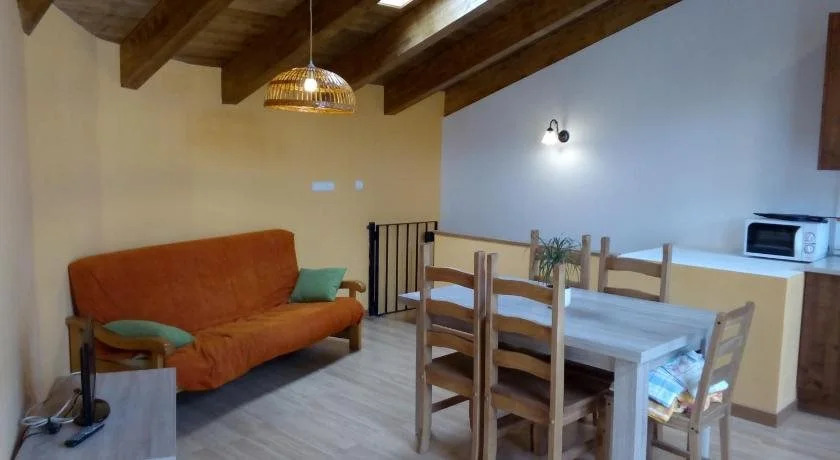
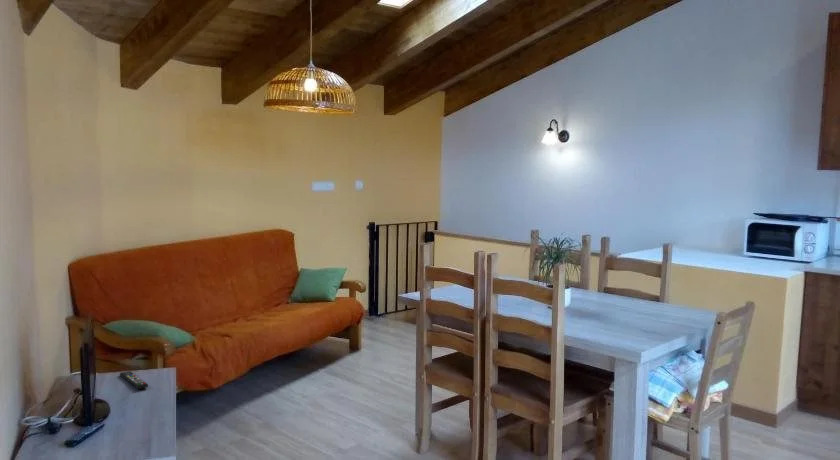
+ remote control (133, 379)
